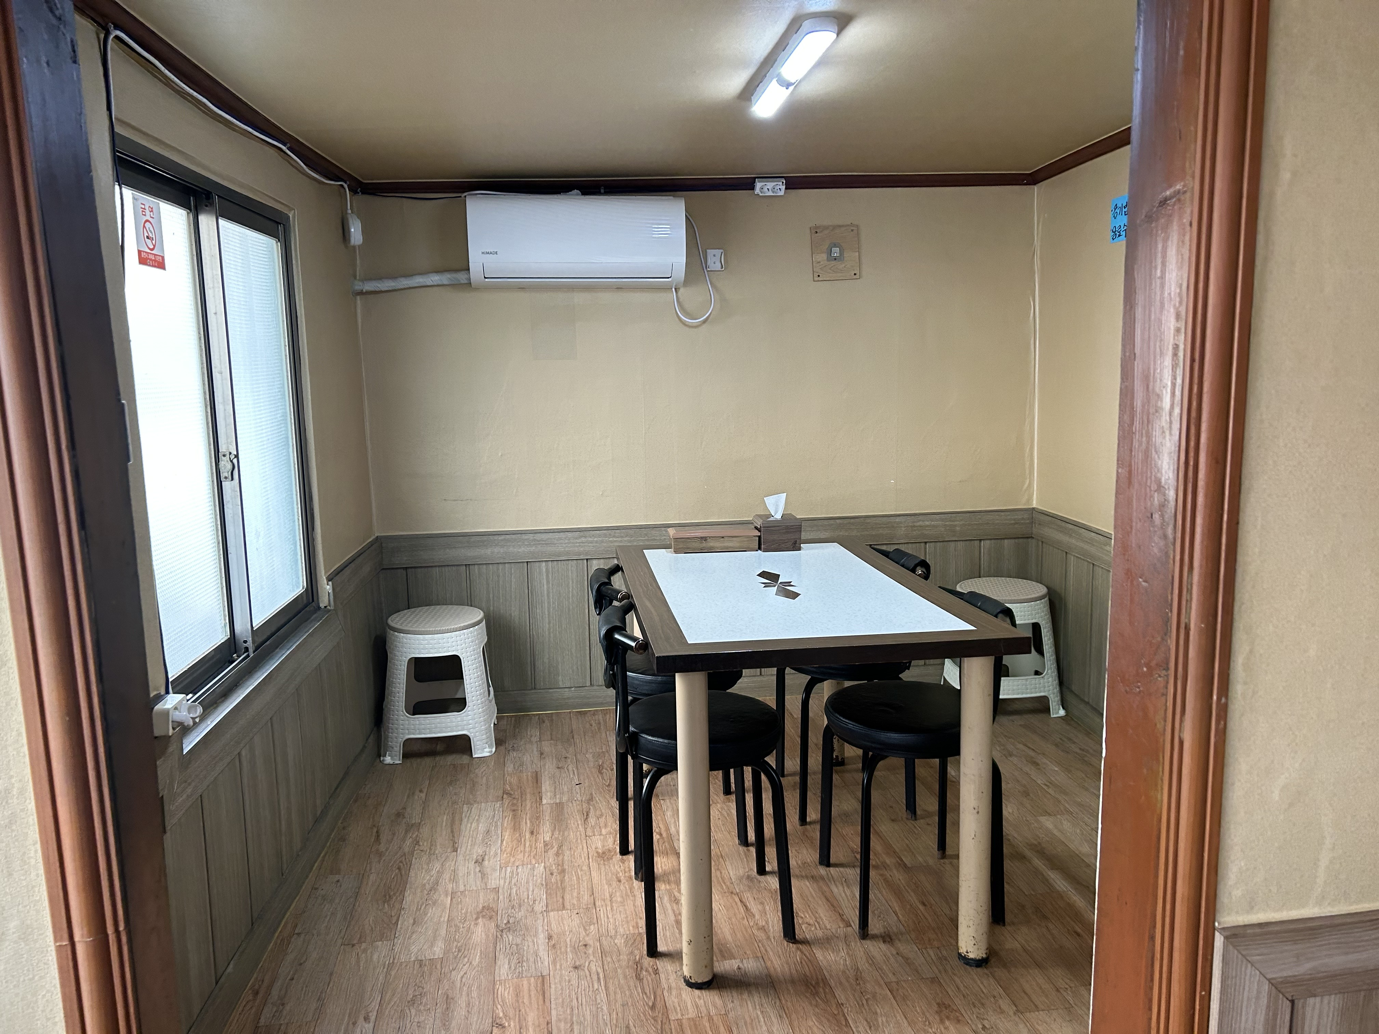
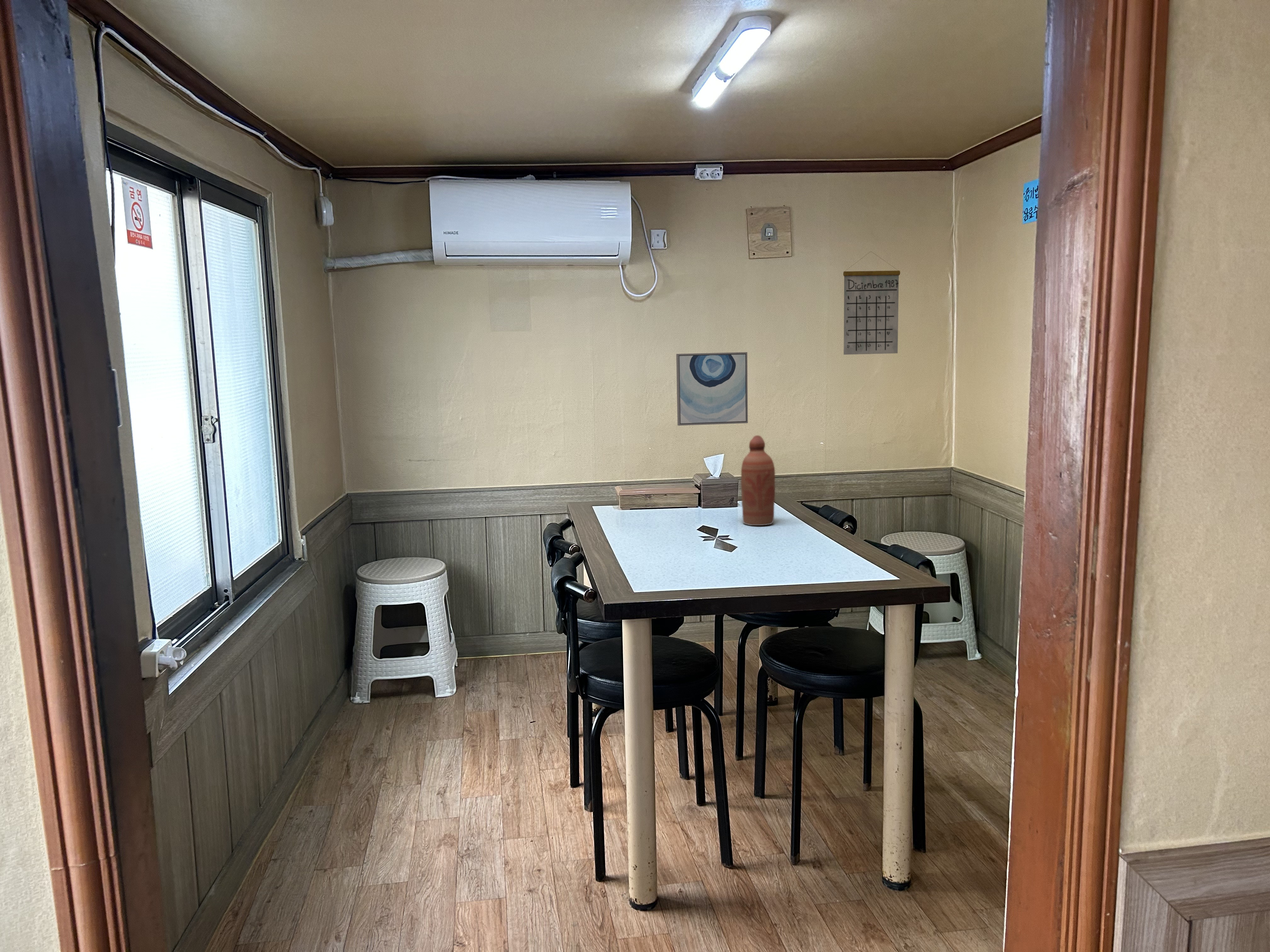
+ bottle (758, 479)
+ calendar (871, 303)
+ wall art (712, 389)
